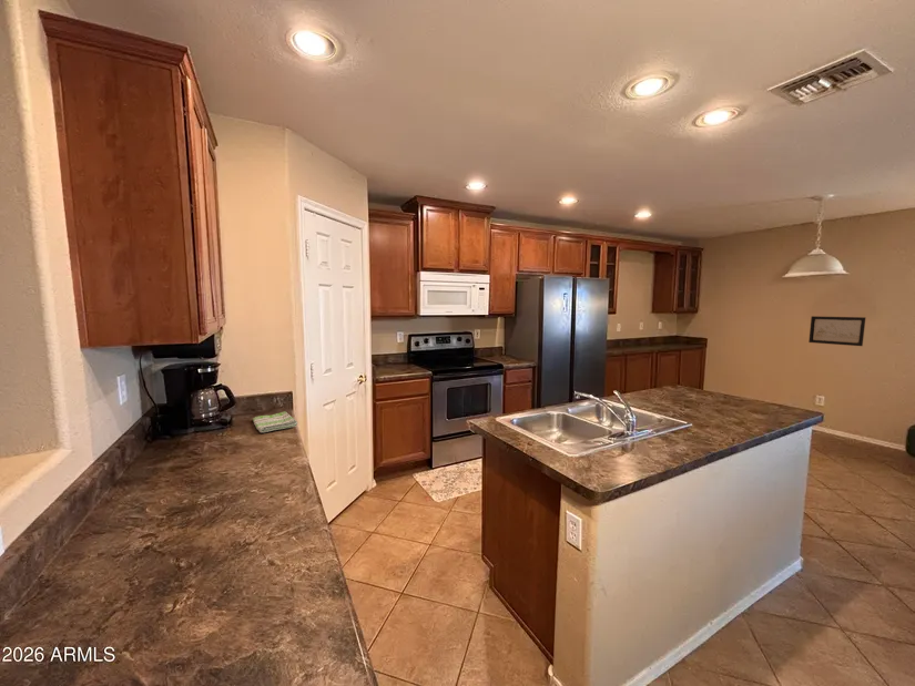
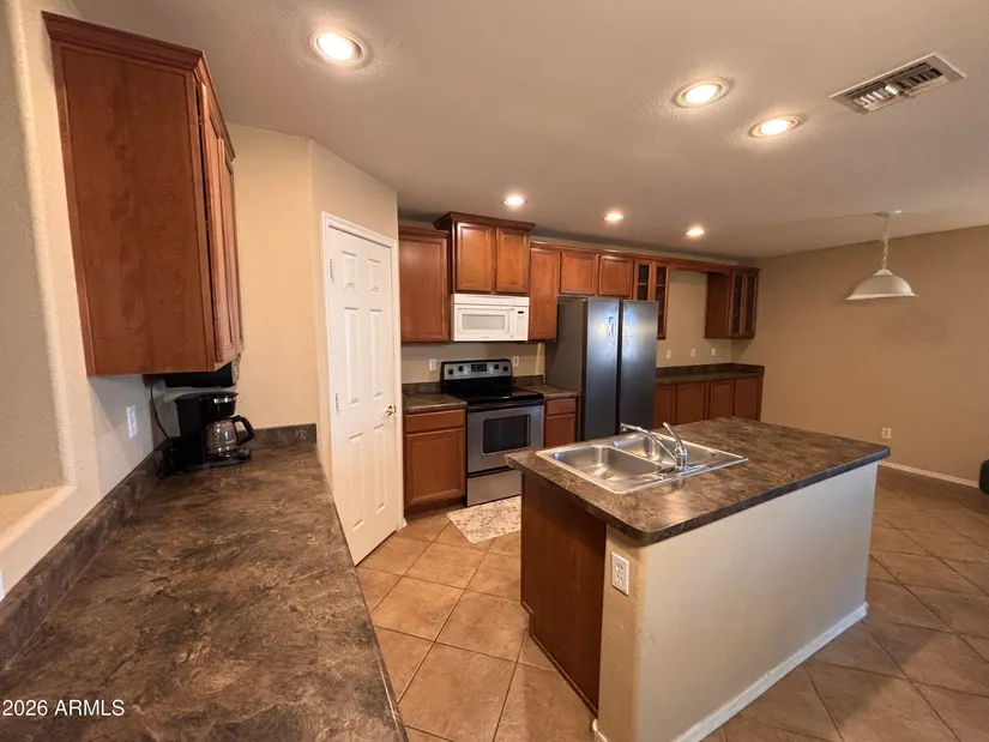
- dish towel (274, 420)
- wall art (835, 330)
